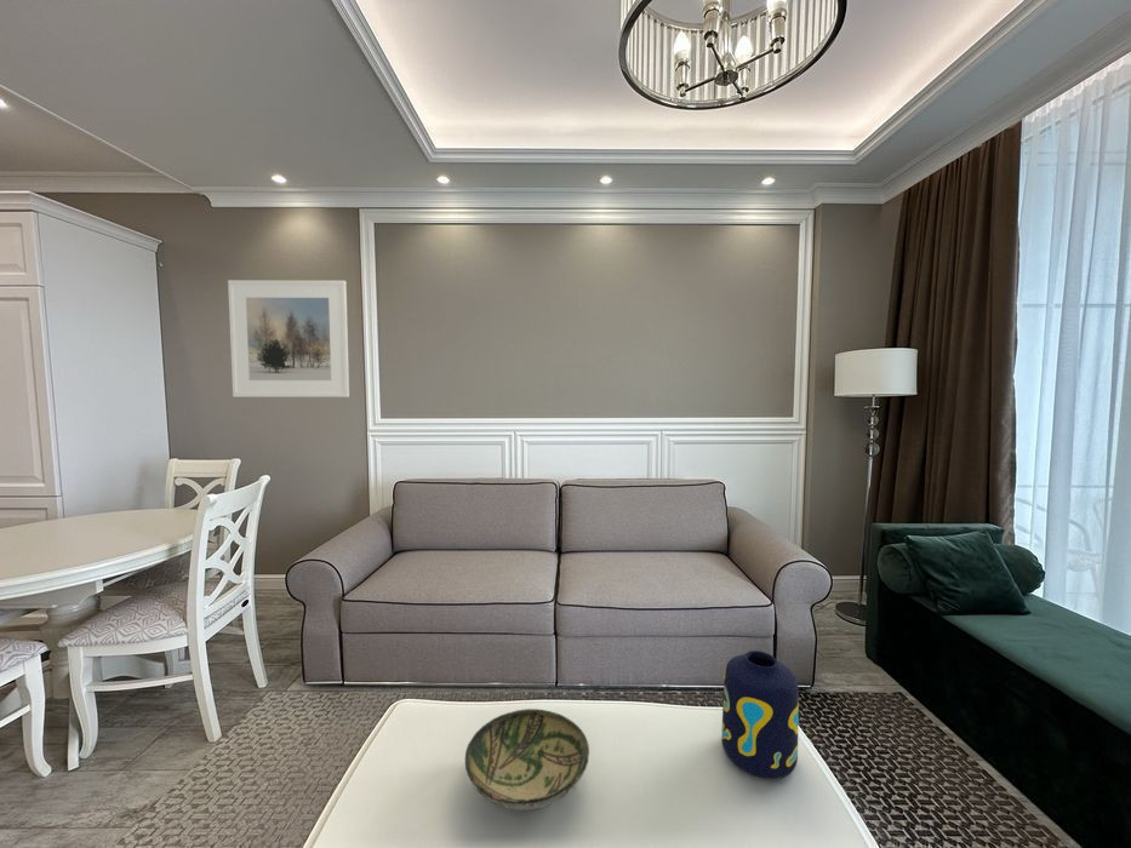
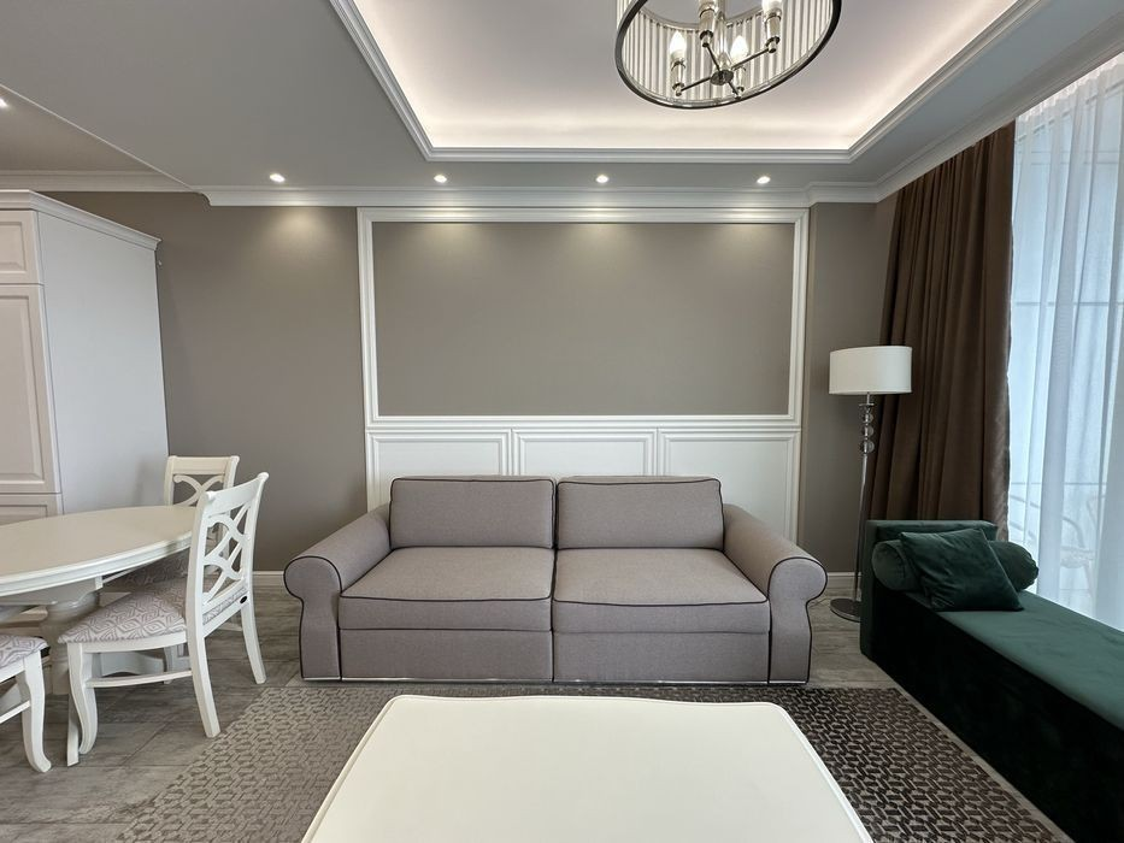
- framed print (289, 339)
- vase (759, 707)
- bowl (527, 766)
